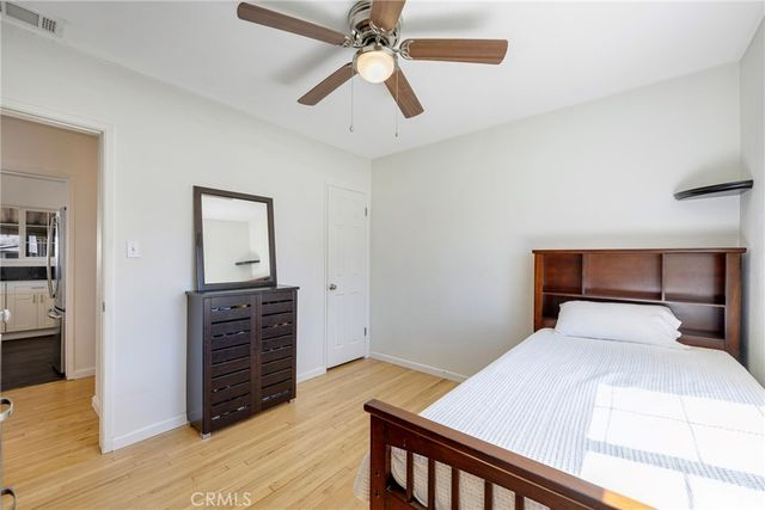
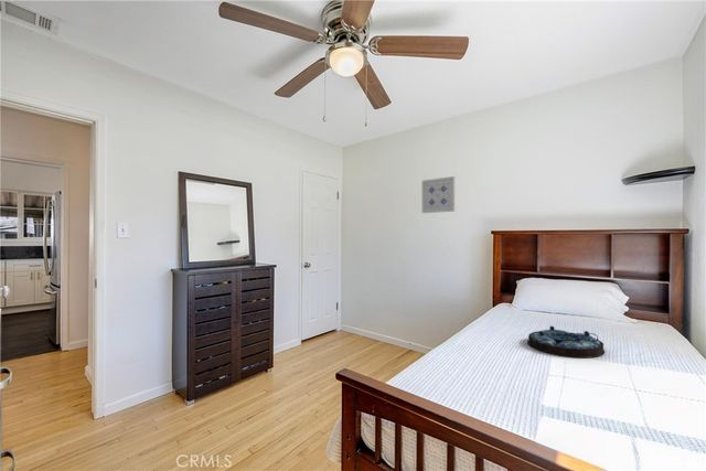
+ wall art (437, 195)
+ serving tray (564, 339)
